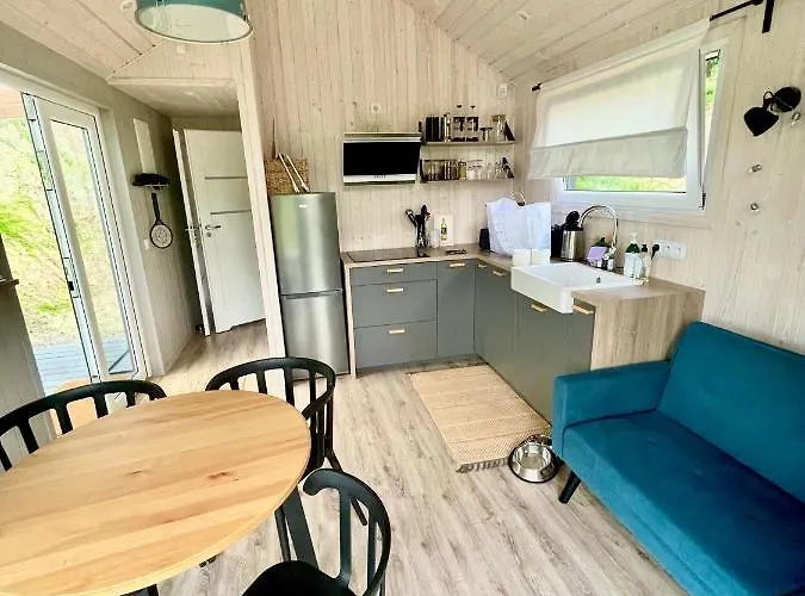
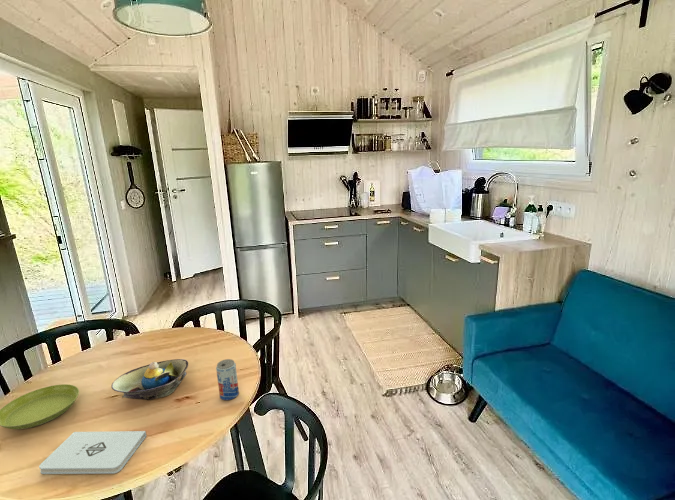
+ saucer (40, 407)
+ decorative bowl (161, 371)
+ notepad (94, 451)
+ beverage can (227, 378)
